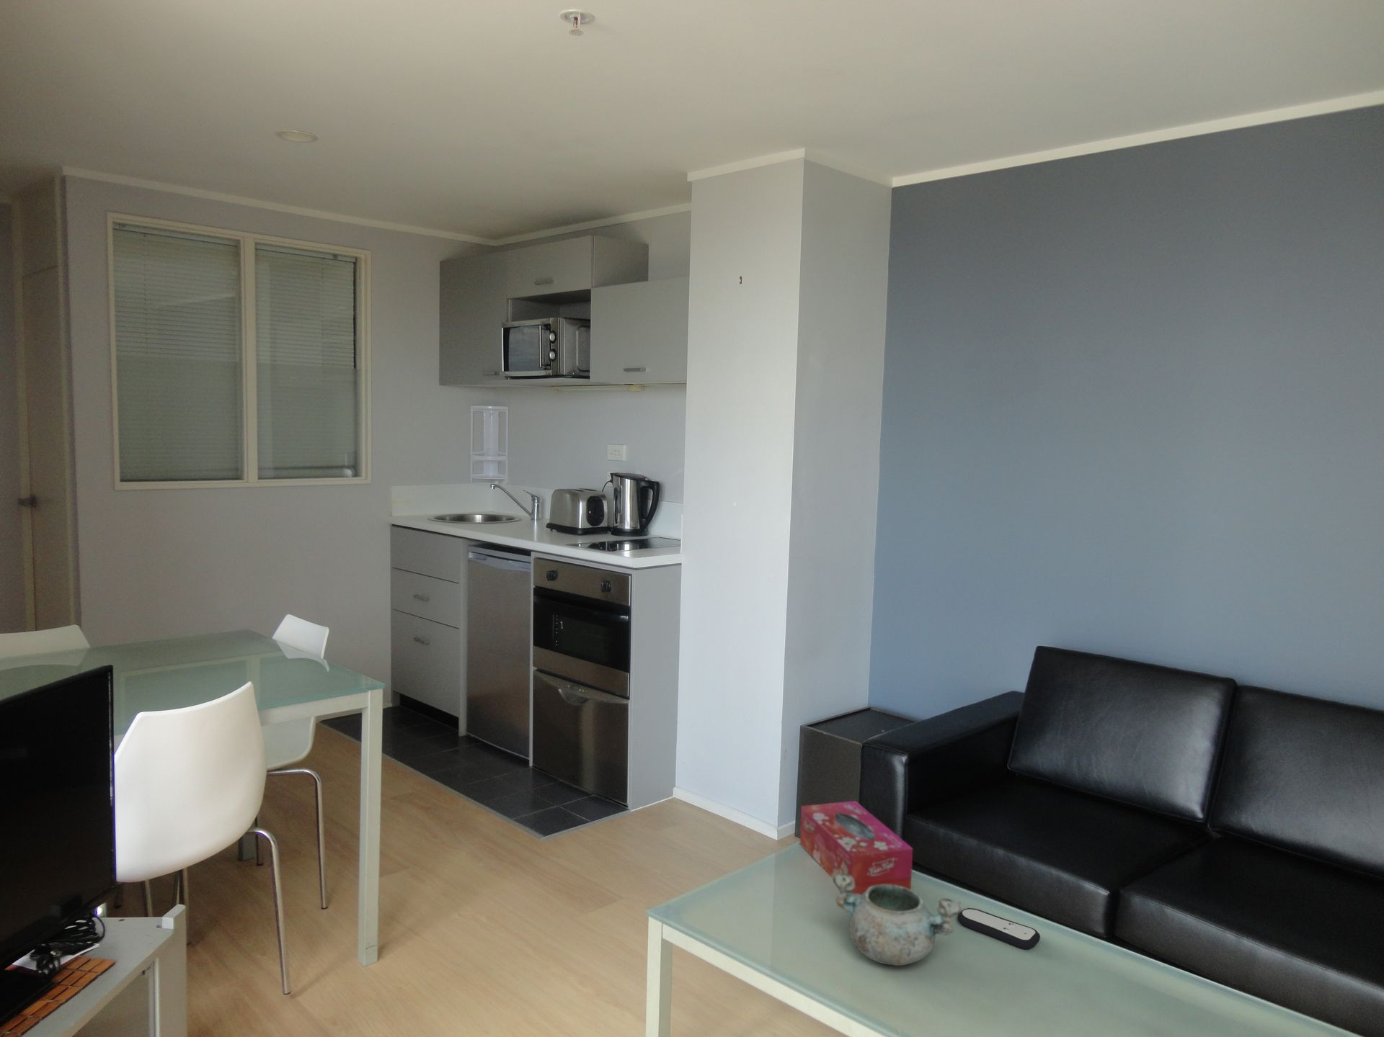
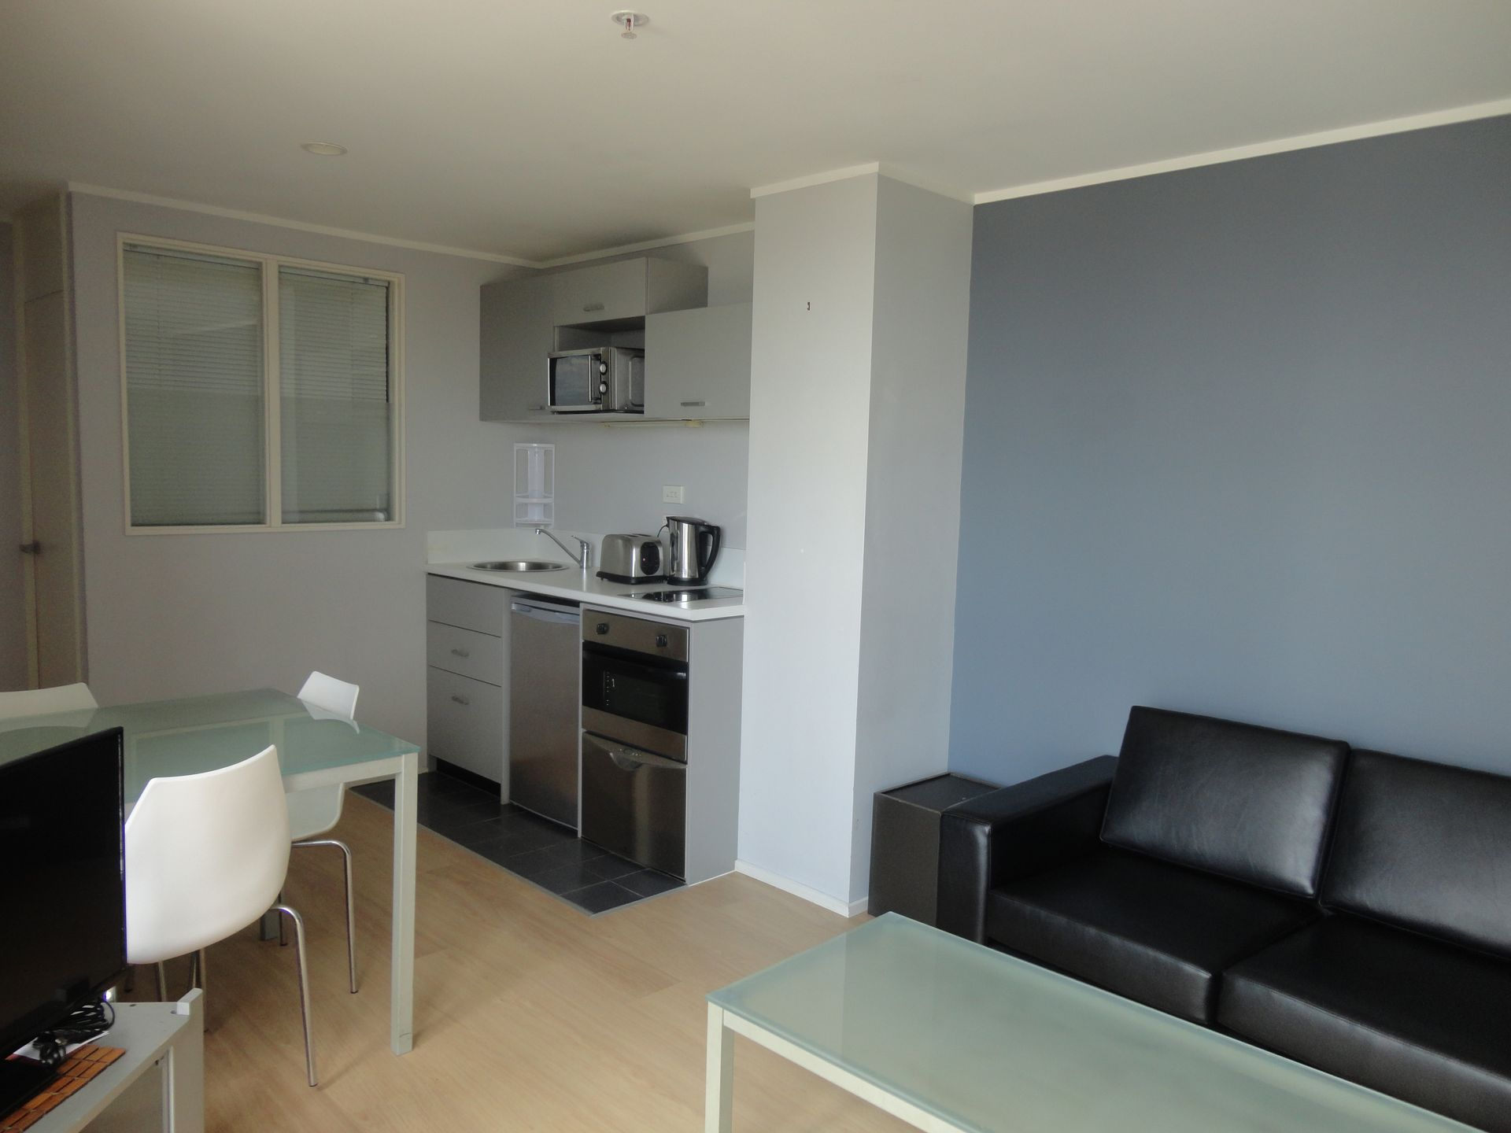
- decorative bowl (895, 919)
- remote control (997, 927)
- tissue box (853, 845)
